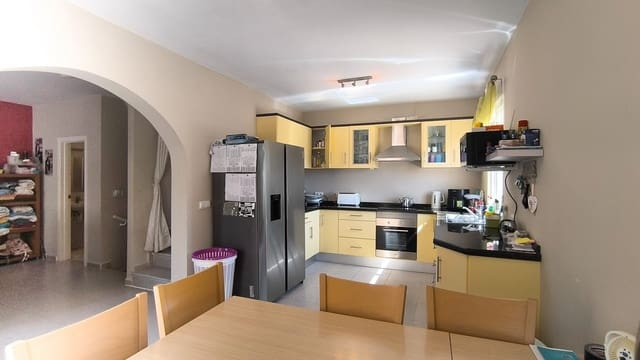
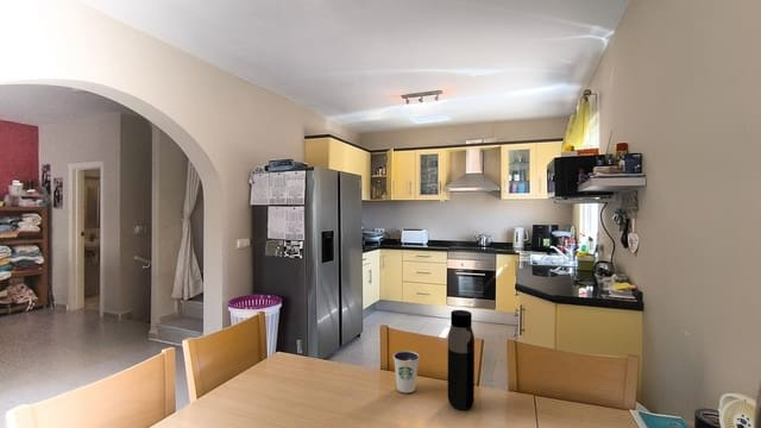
+ dixie cup (405, 372)
+ water bottle (460, 358)
